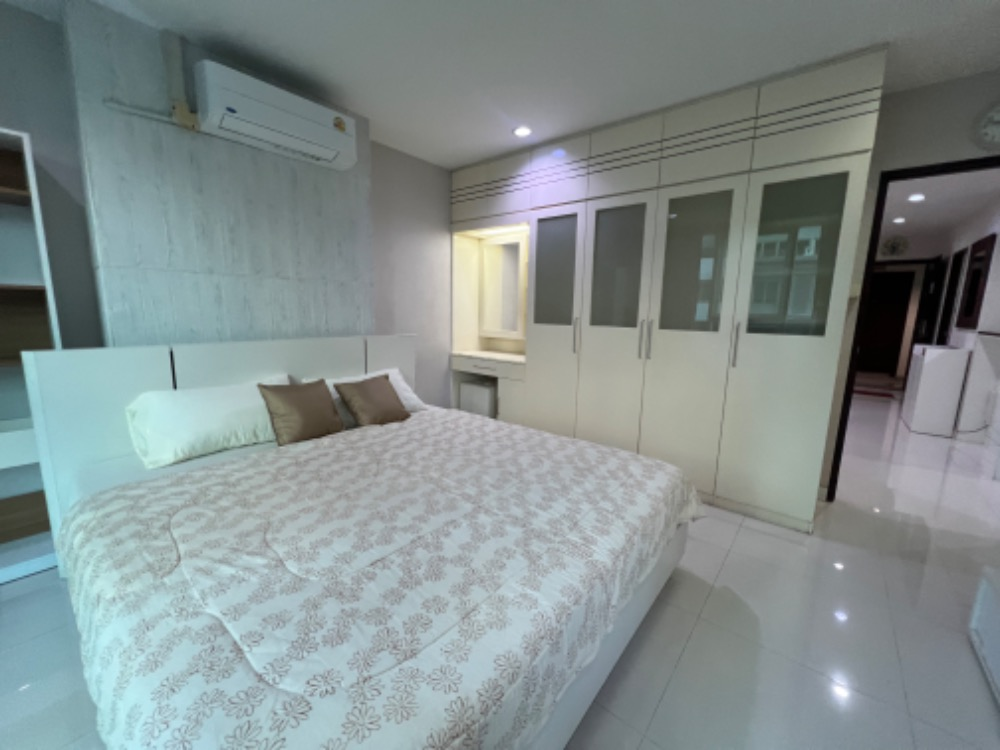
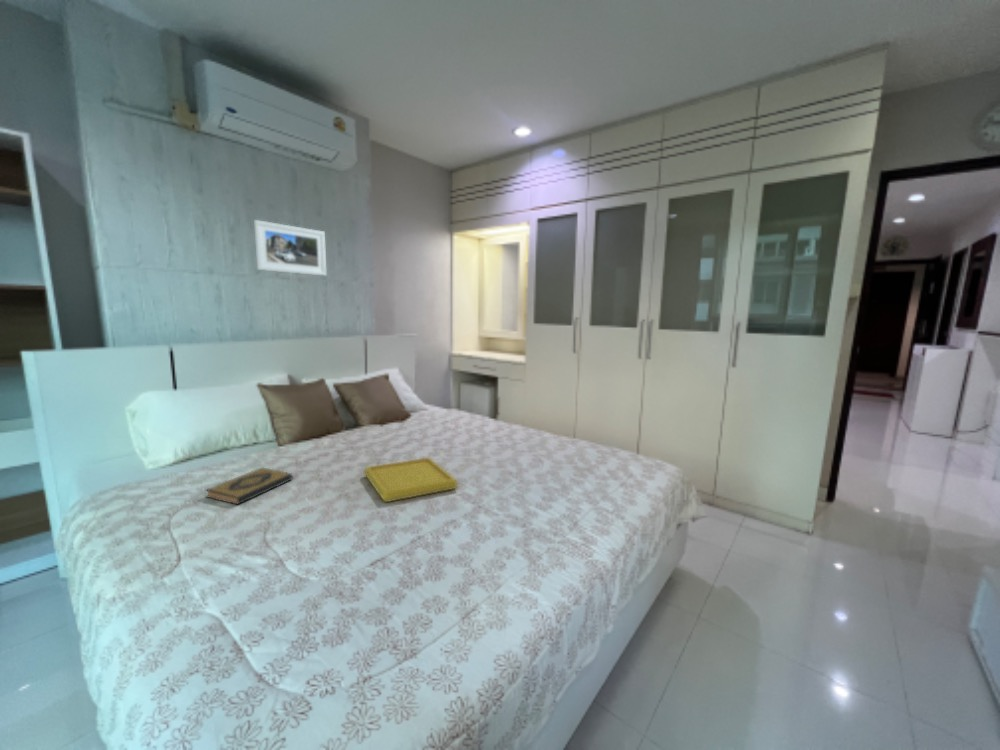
+ hardback book (251, 484)
+ serving tray (409, 477)
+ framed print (292, 249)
